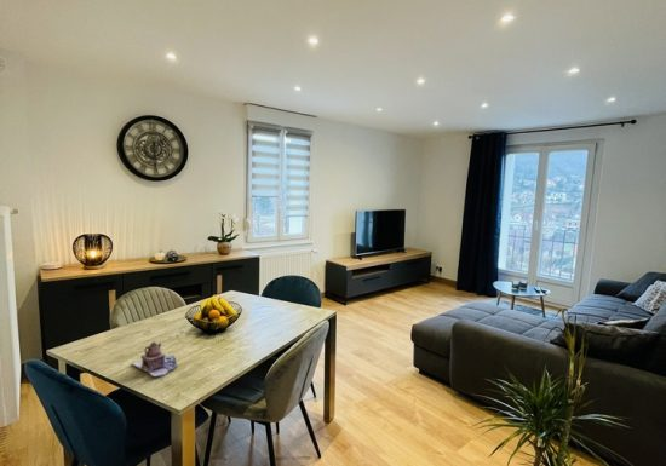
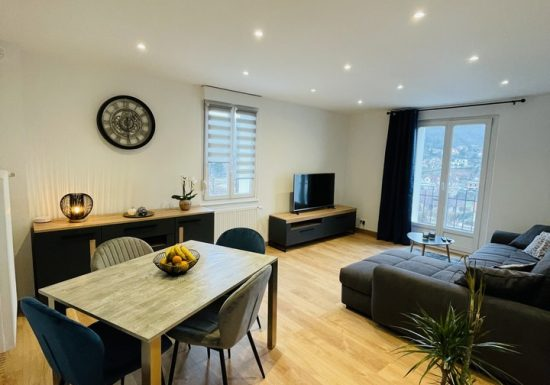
- teapot (155, 355)
